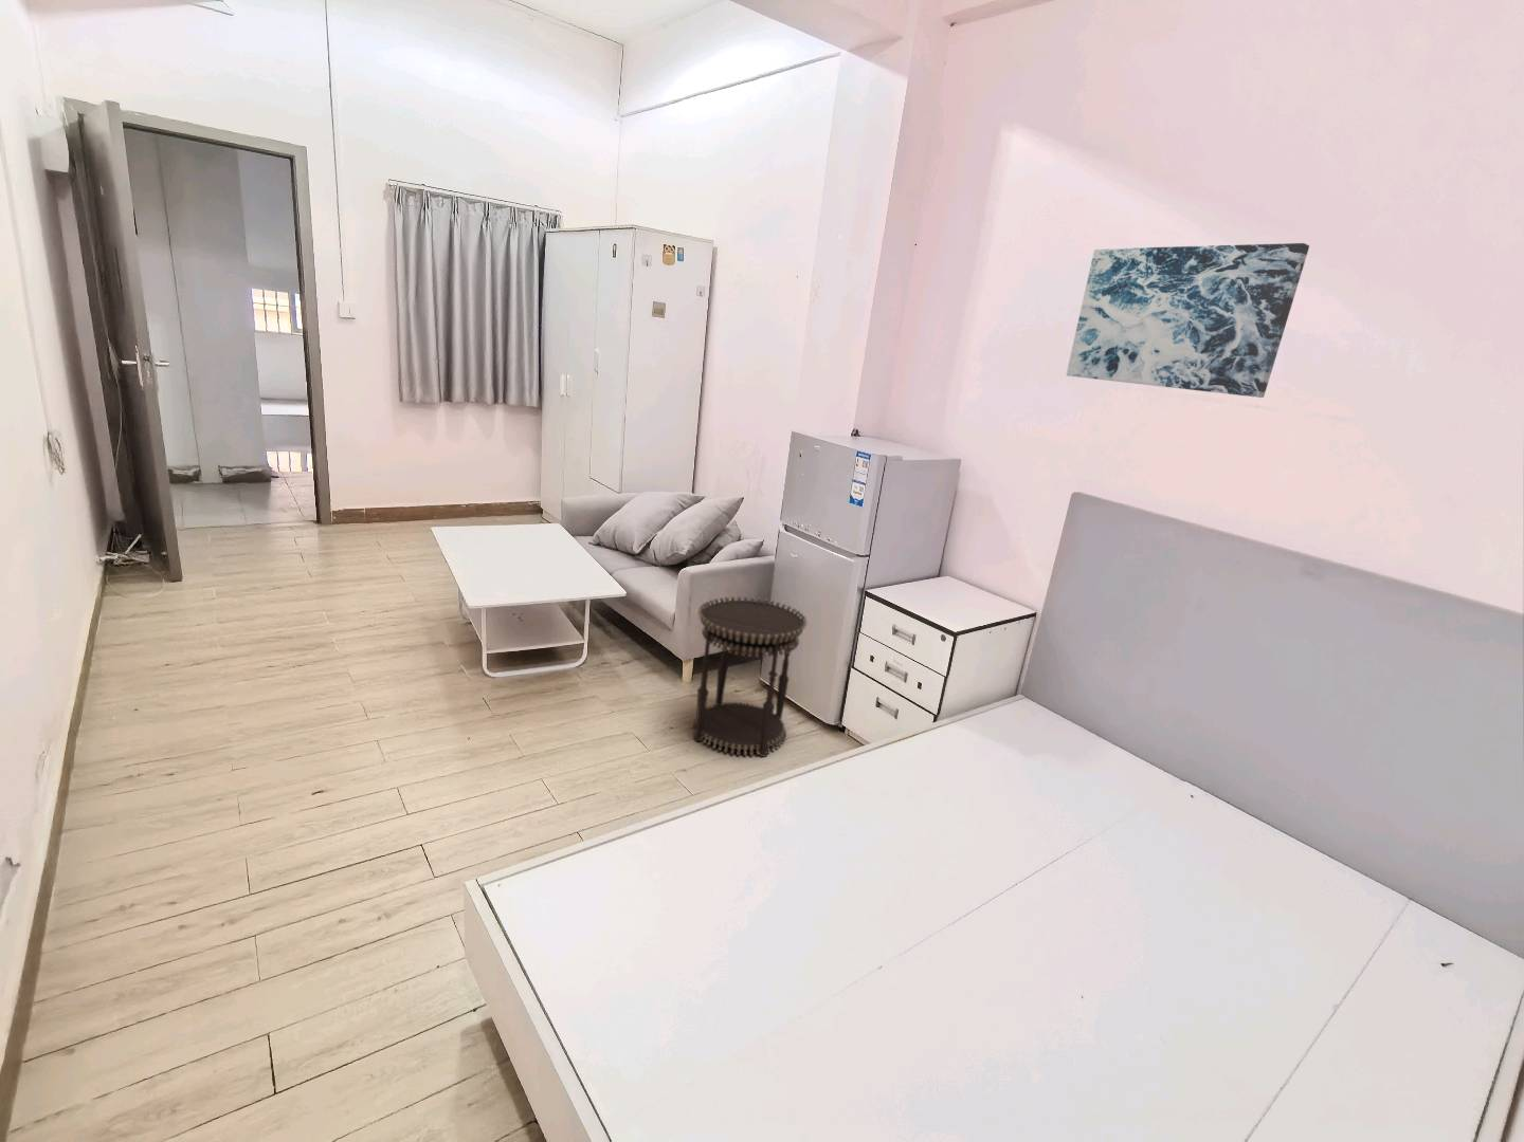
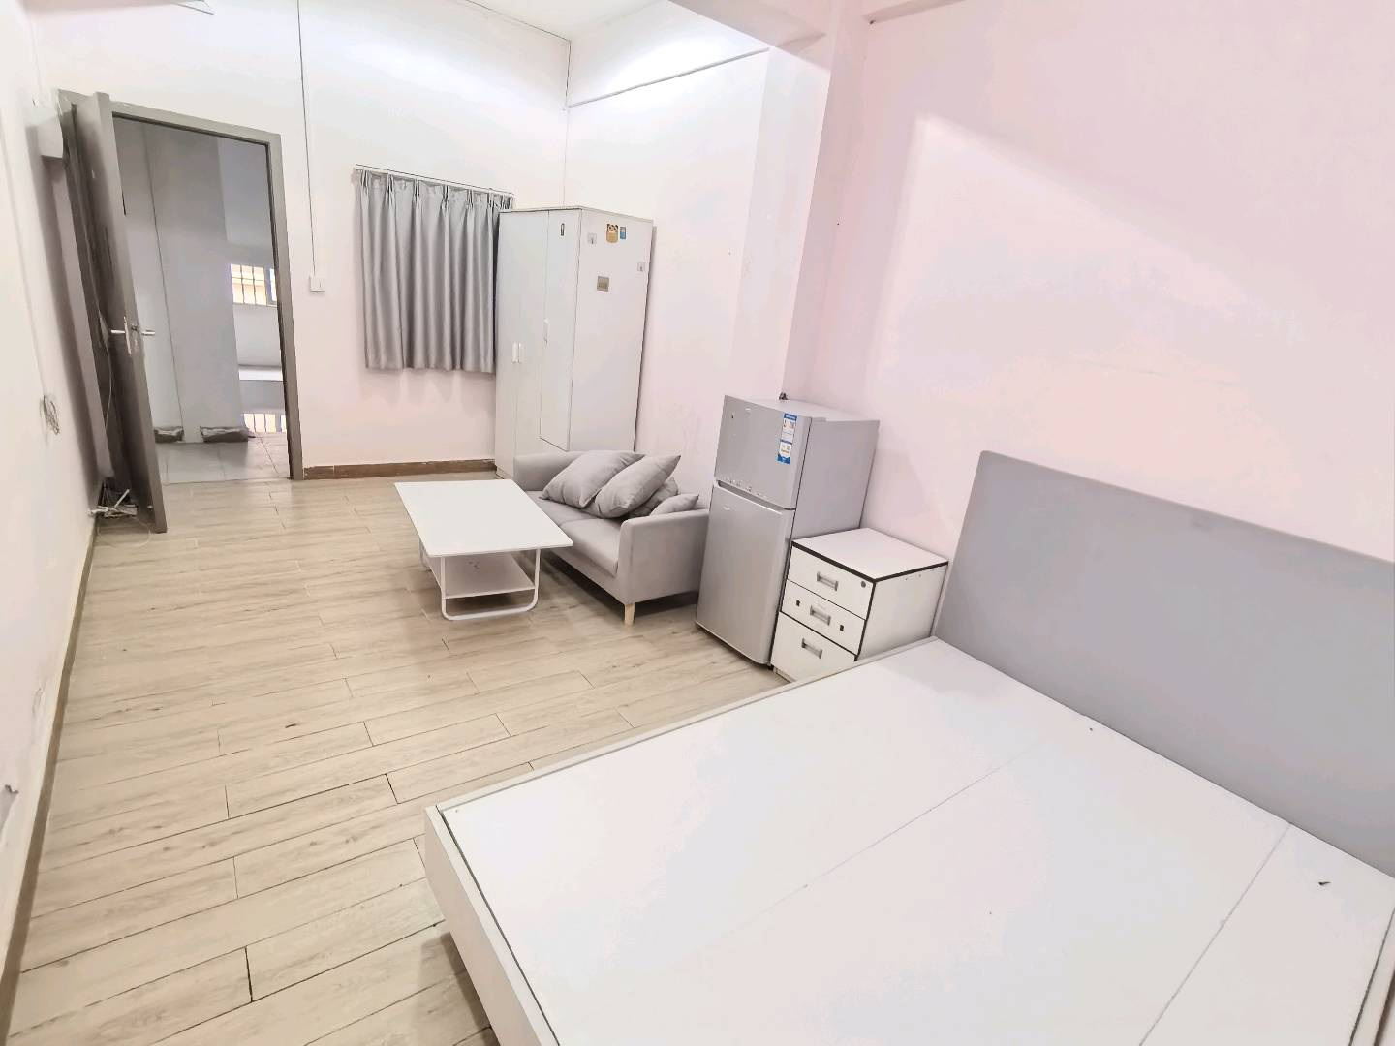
- side table (749, 656)
- wall art (1172, 318)
